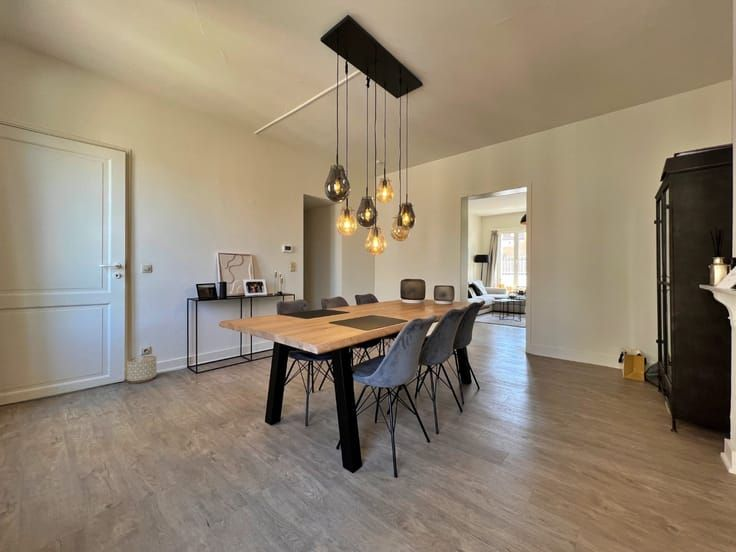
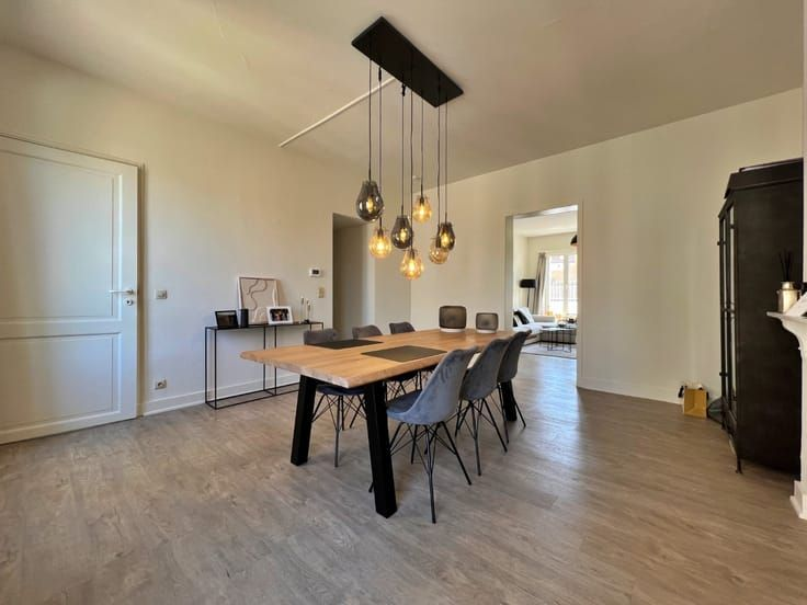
- planter (141, 369)
